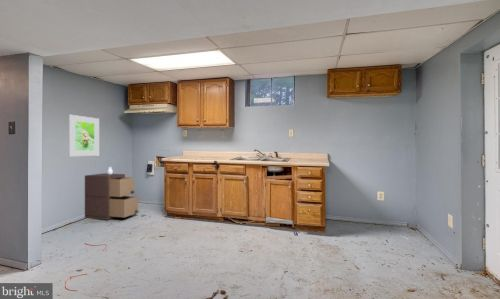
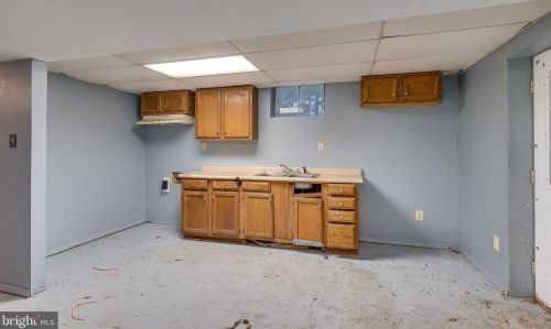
- storage cabinet (113, 192)
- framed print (85, 136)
